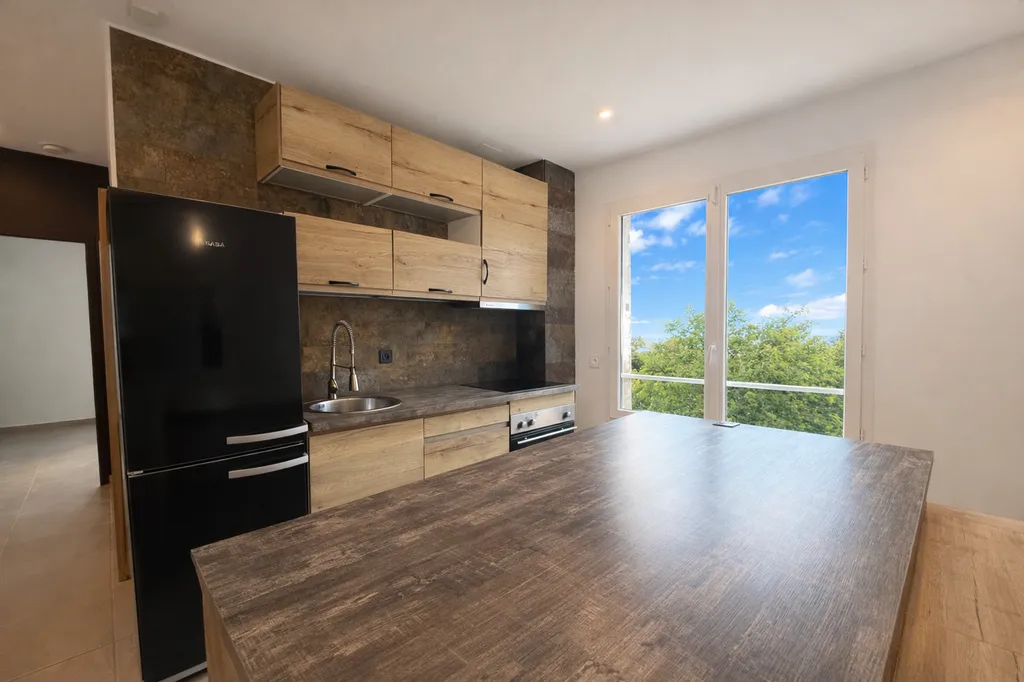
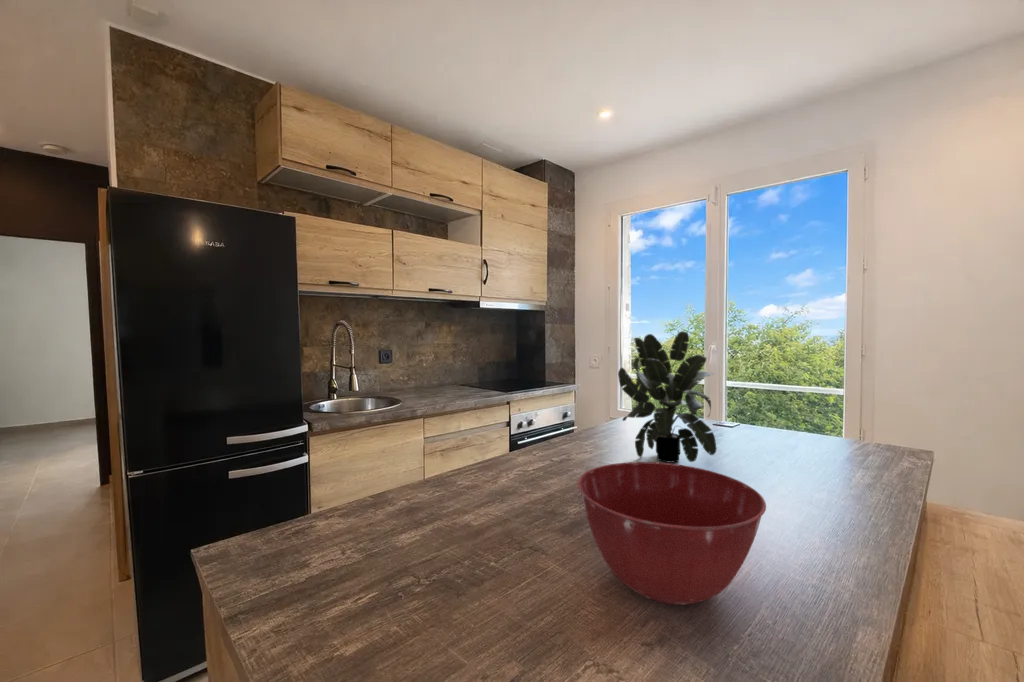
+ potted plant (674, 396)
+ mixing bowl (666, 533)
